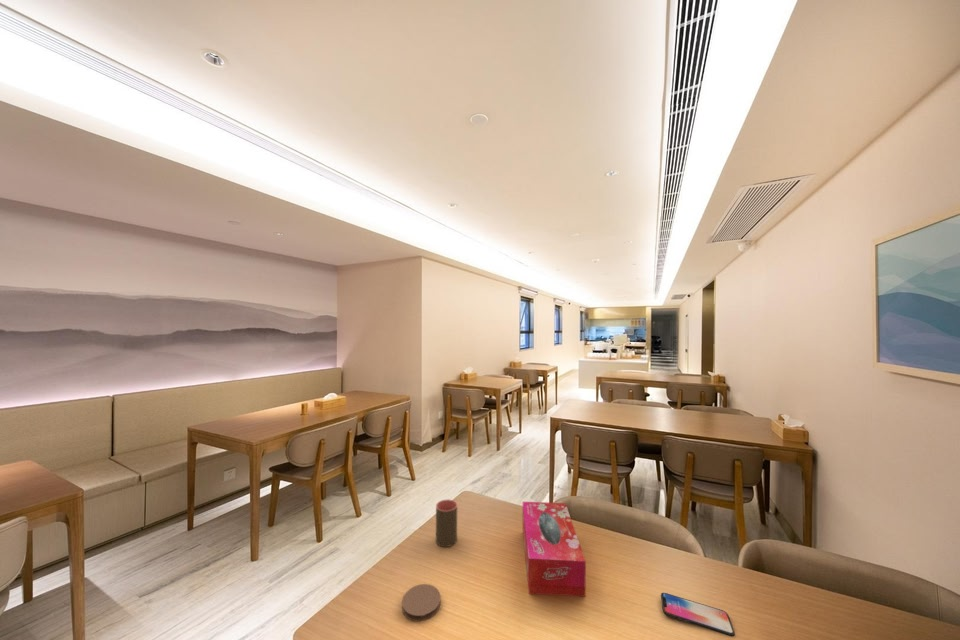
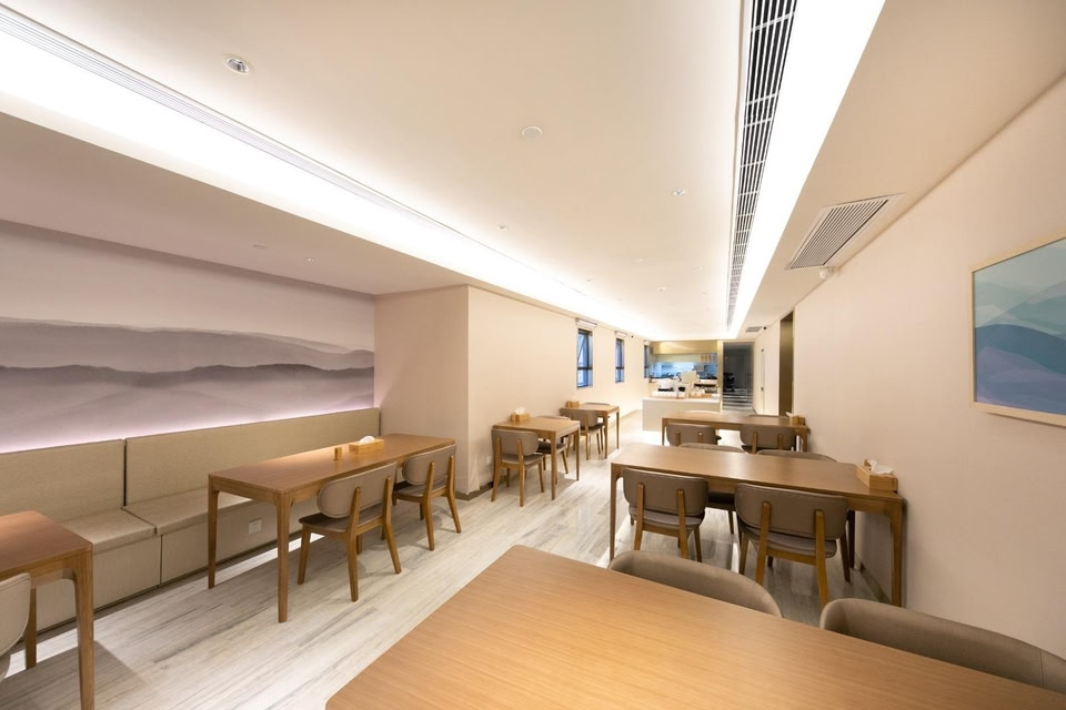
- cup (446, 522)
- tissue box (549, 543)
- coaster (421, 601)
- smartphone (695, 613)
